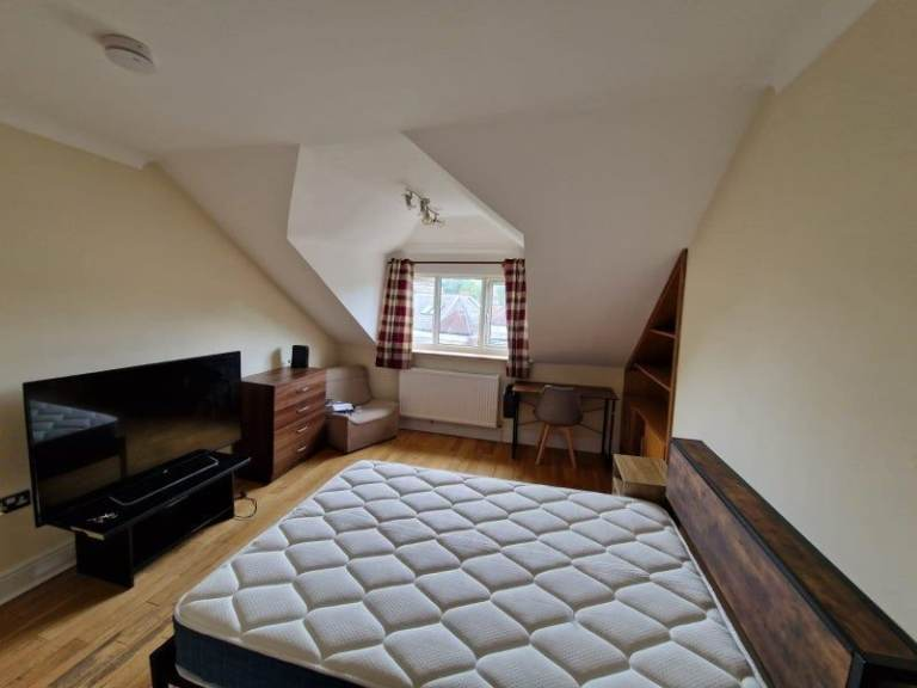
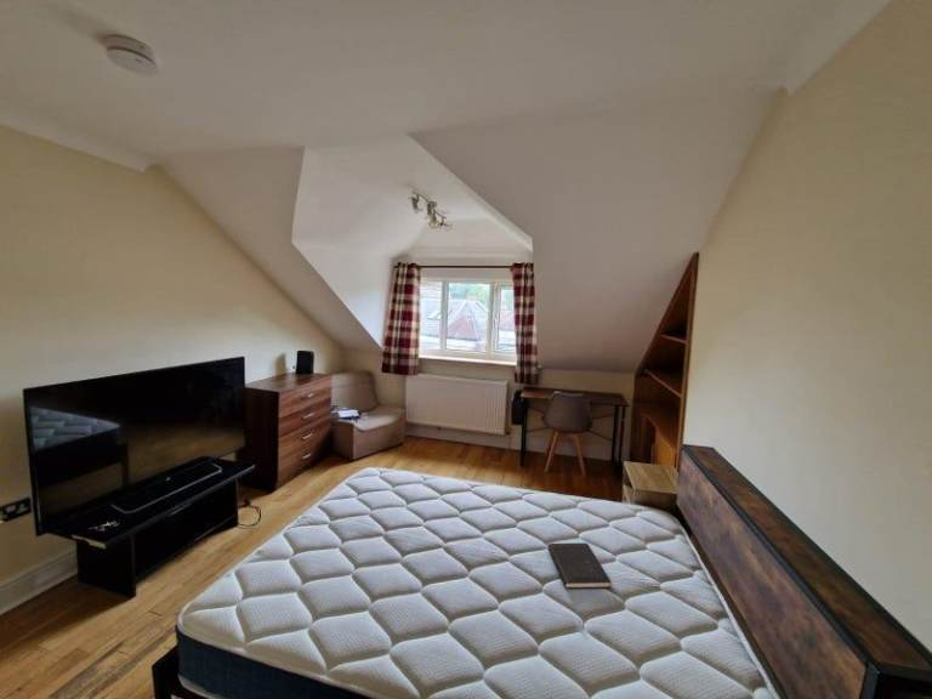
+ hardcover book (576, 563)
